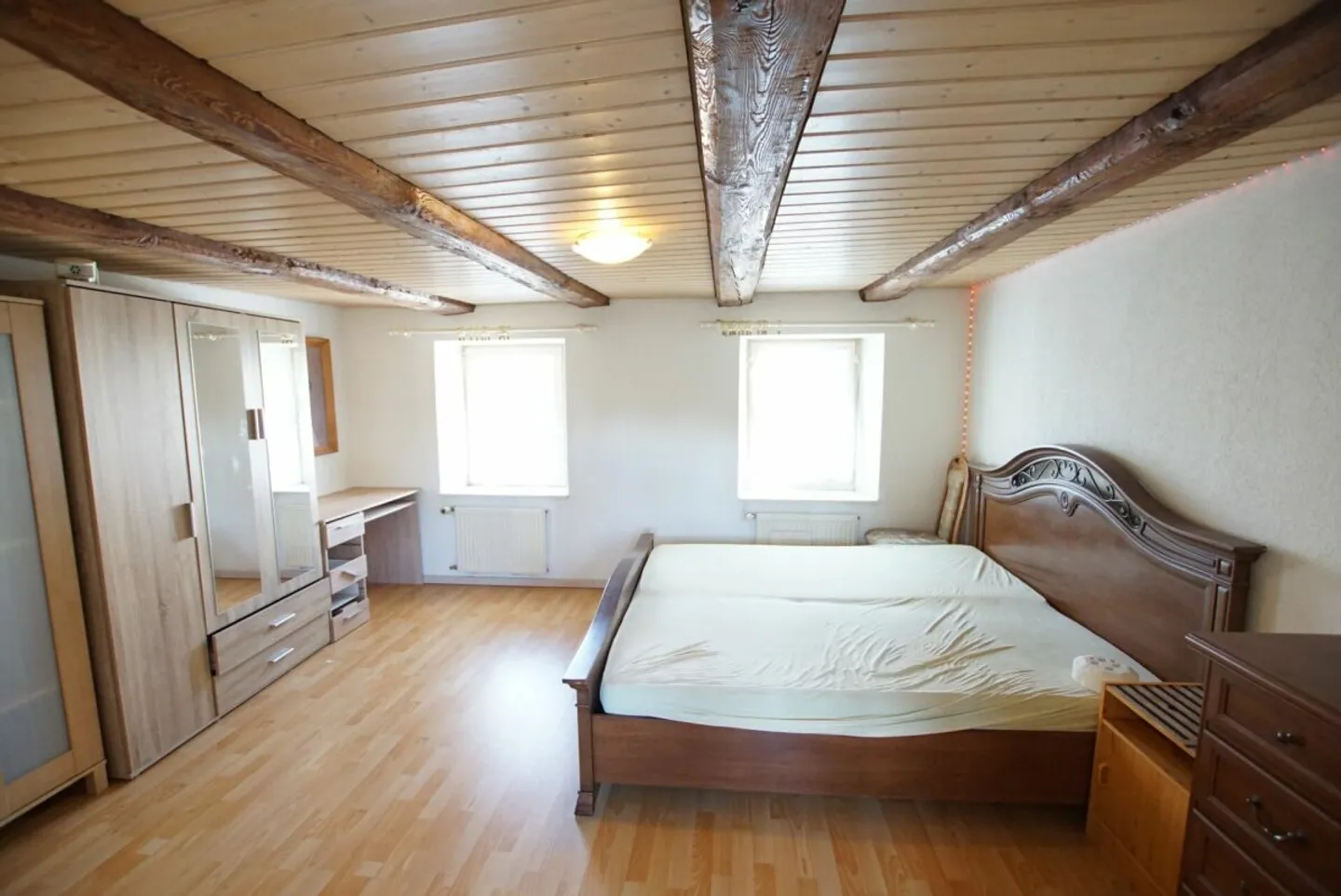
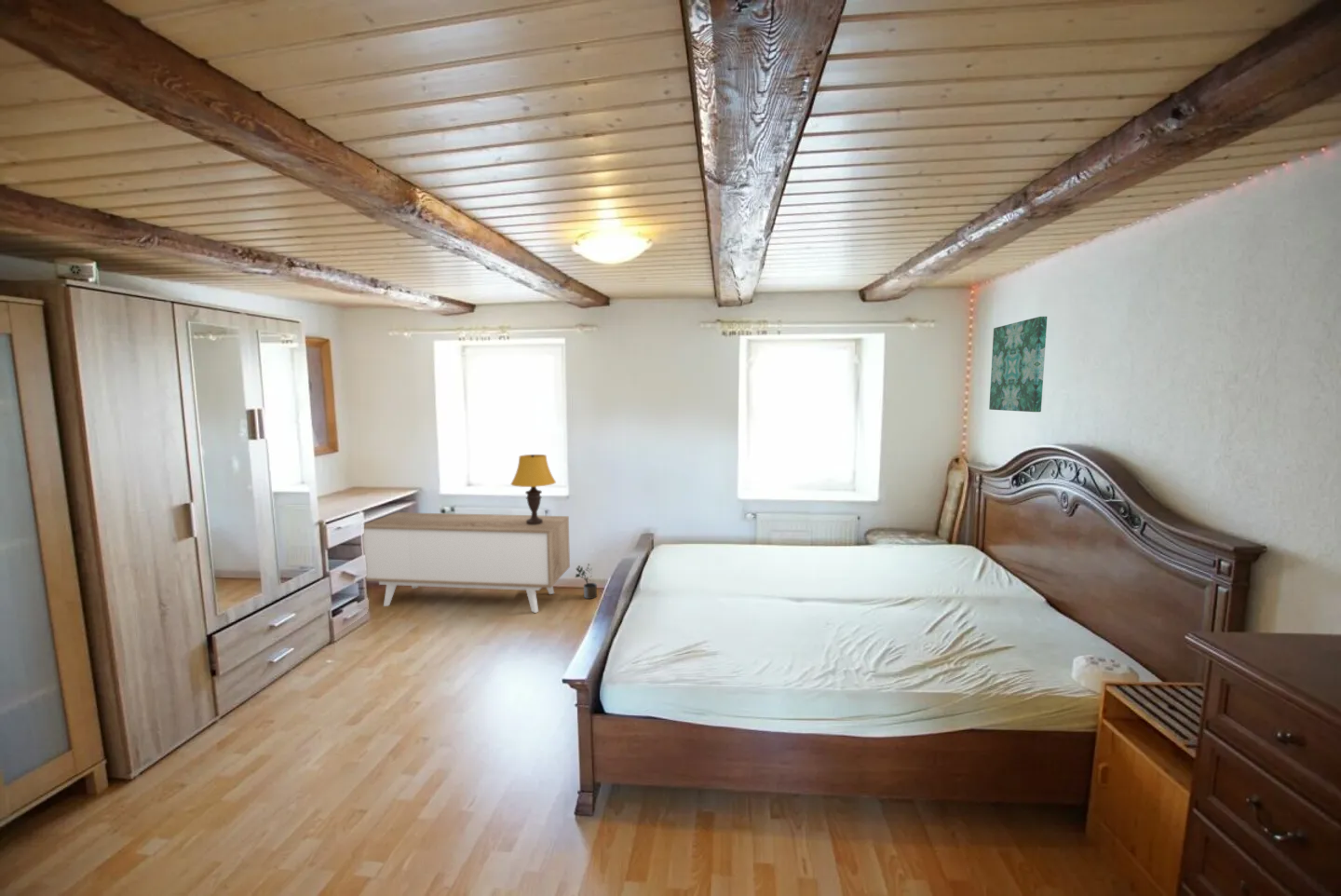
+ table lamp (534, 488)
+ wall art (1015, 367)
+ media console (469, 560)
+ potted plant (586, 580)
